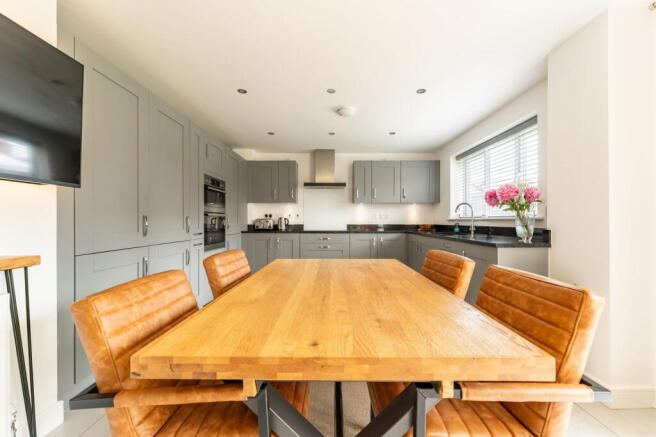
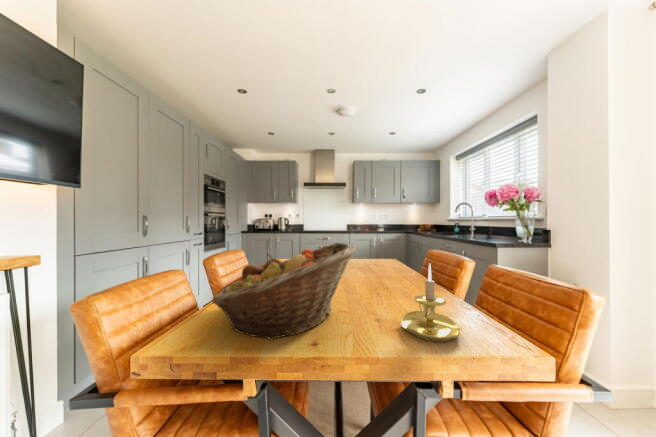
+ fruit basket (290, 279)
+ candle holder (428, 295)
